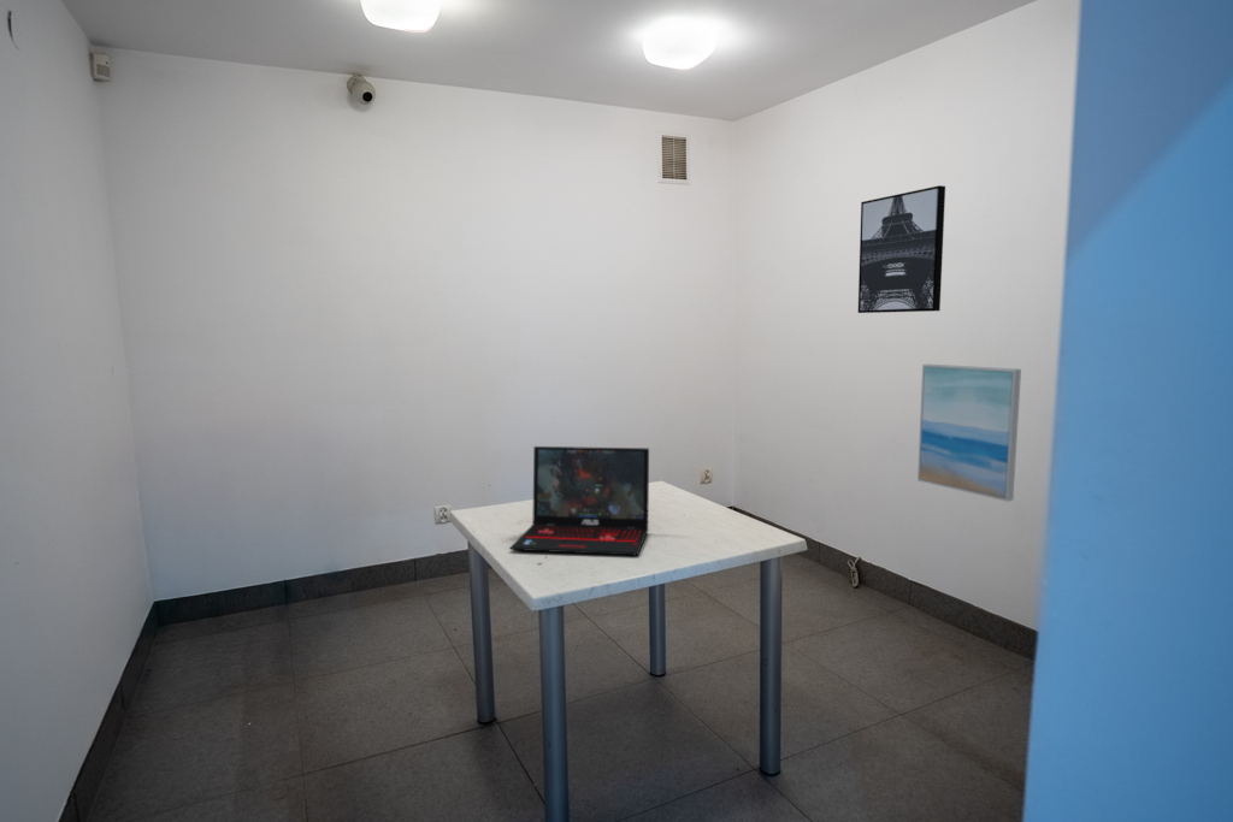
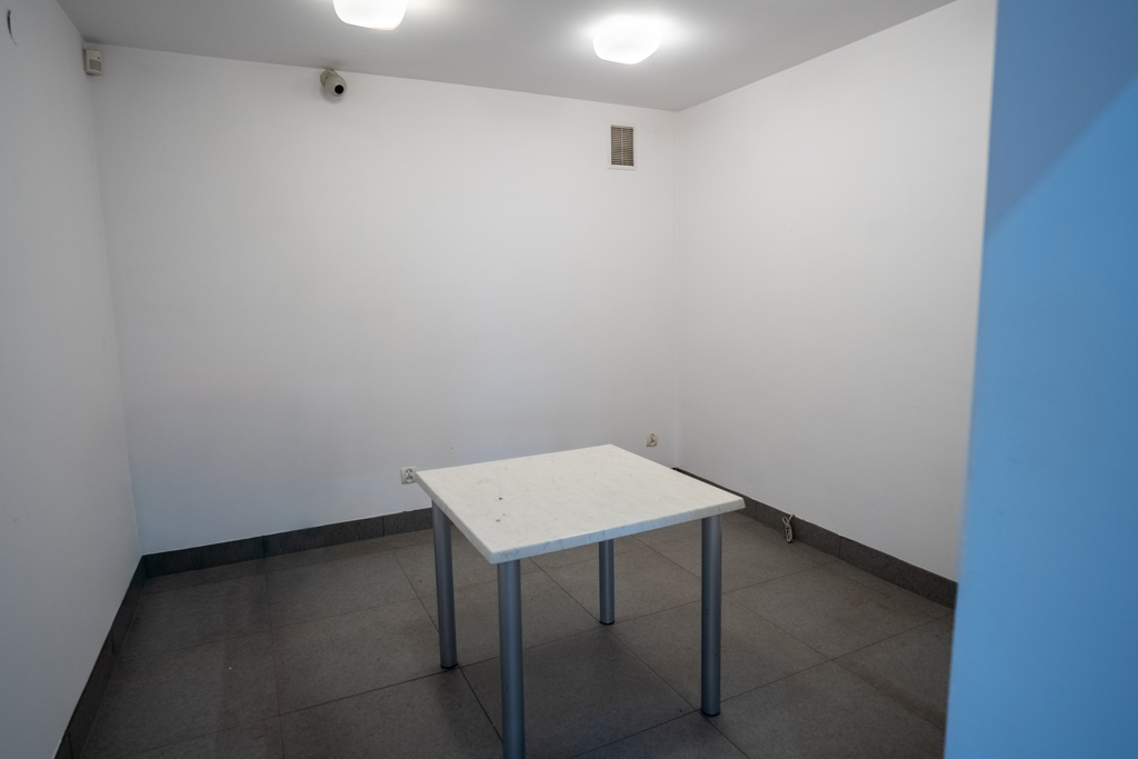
- wall art (898, 254)
- laptop (582, 497)
- wall art (964, 428)
